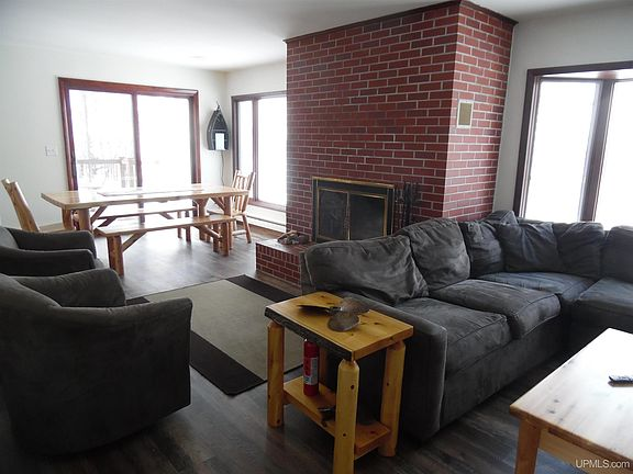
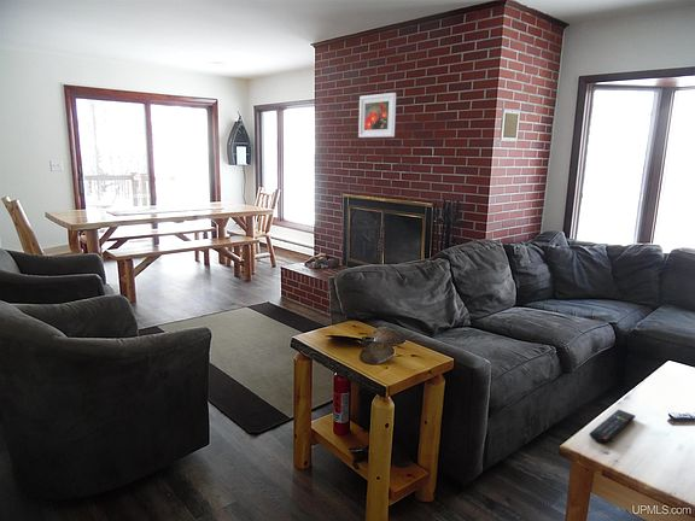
+ remote control (612, 426)
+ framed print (376, 116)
